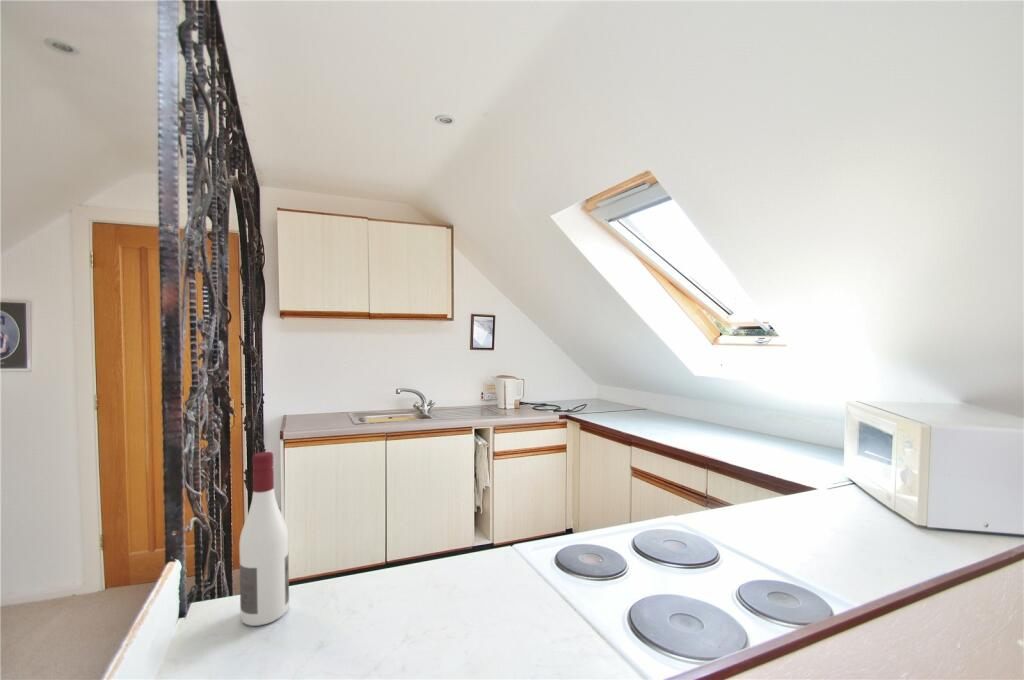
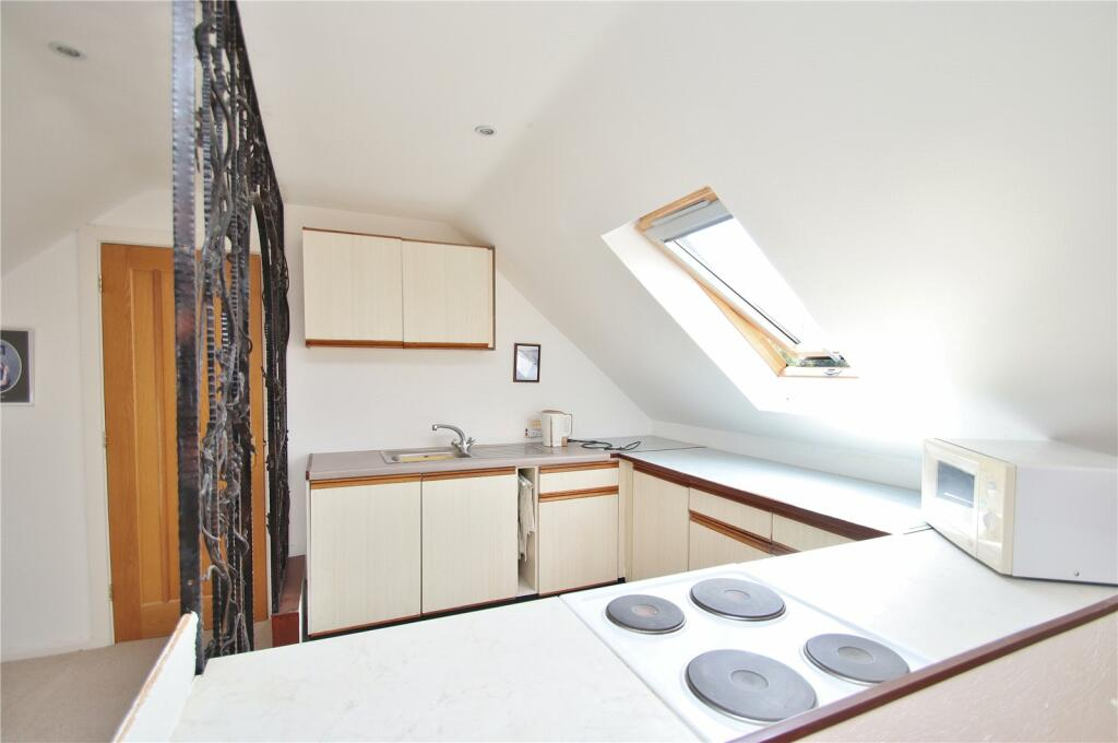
- alcohol (264, 534)
